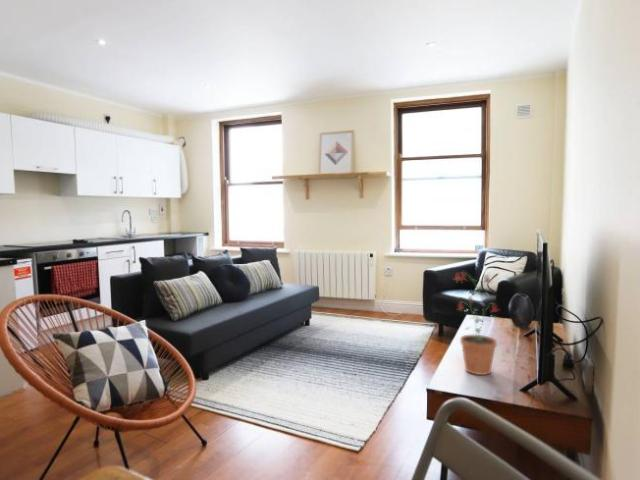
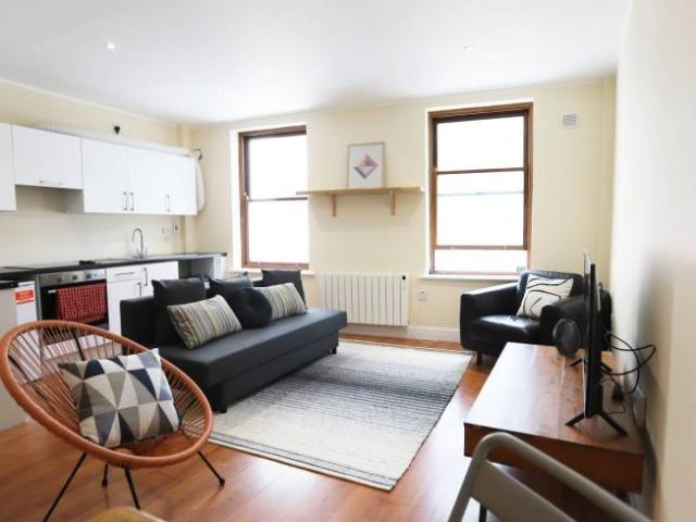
- potted plant (478, 322)
